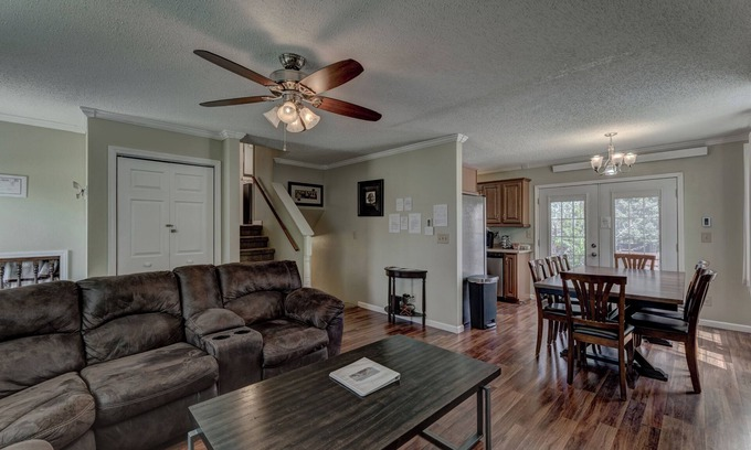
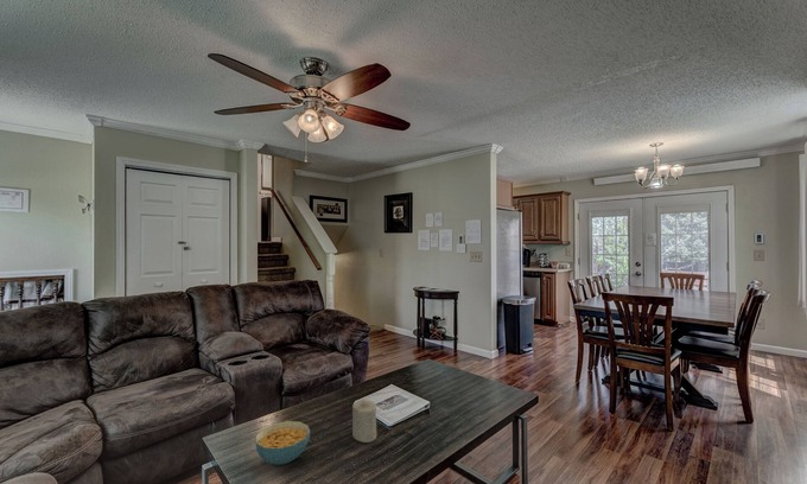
+ cereal bowl (282, 446)
+ candle (364, 416)
